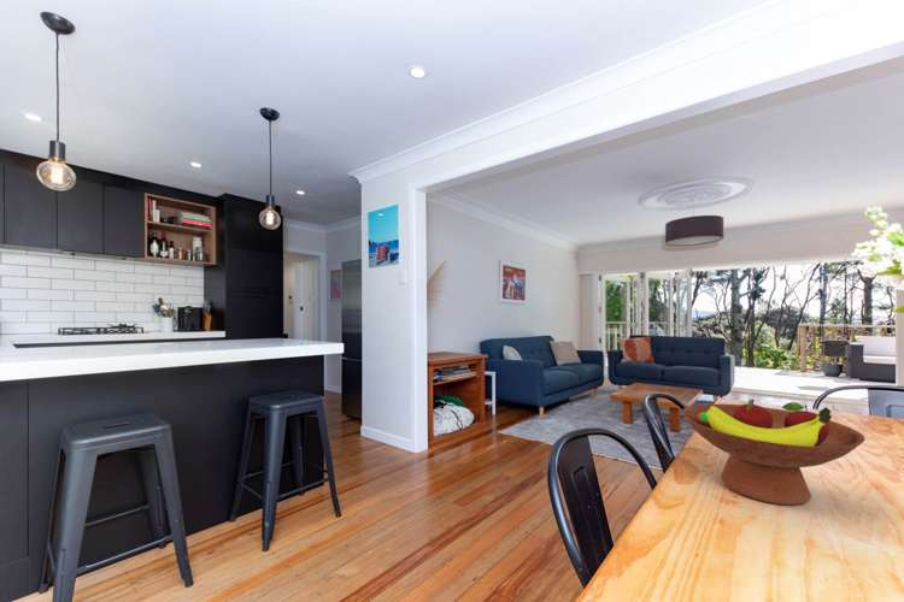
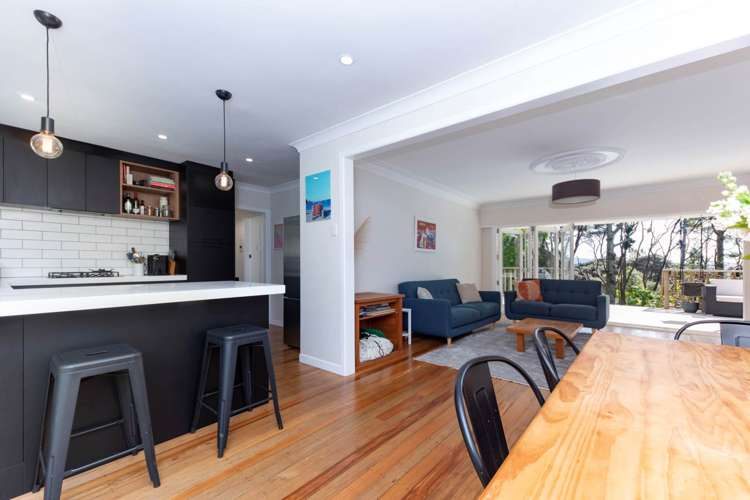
- fruit bowl (763, 442)
